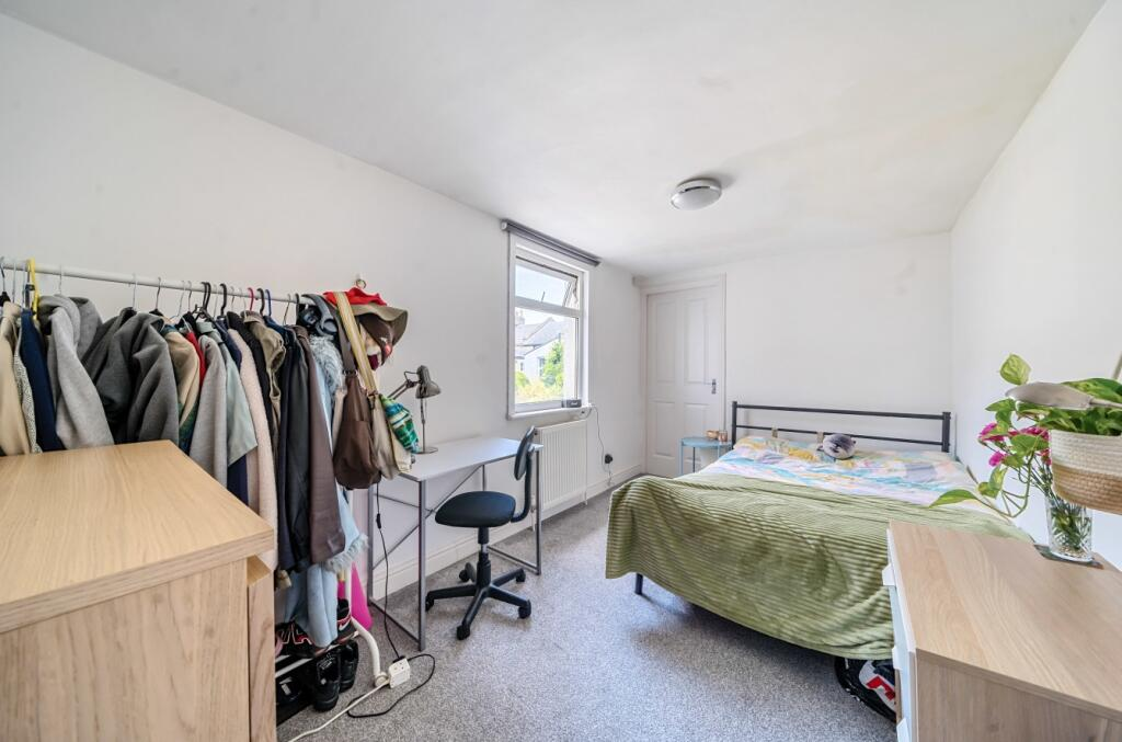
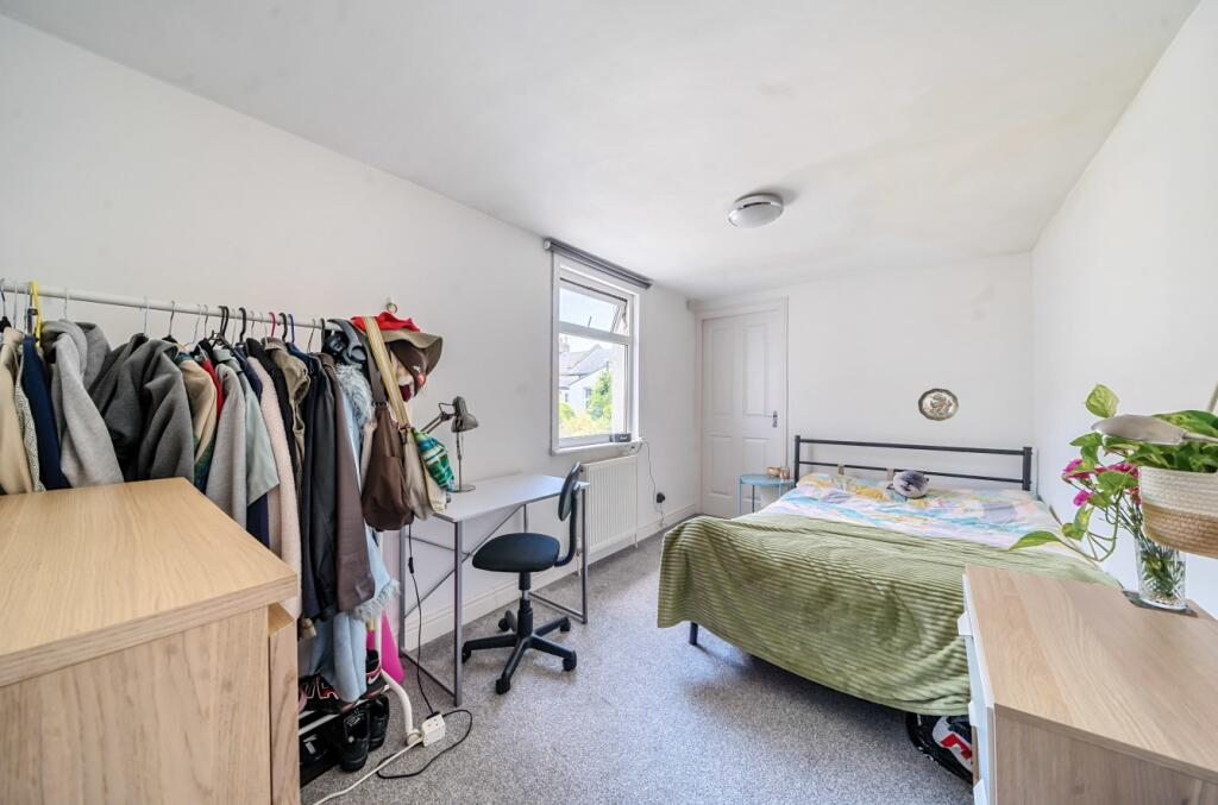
+ decorative plate (937, 404)
